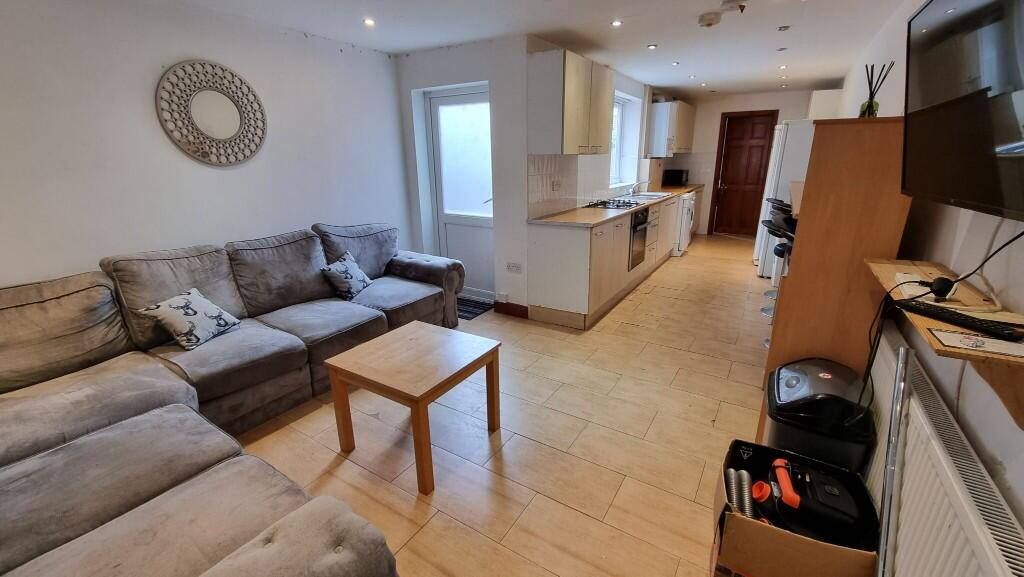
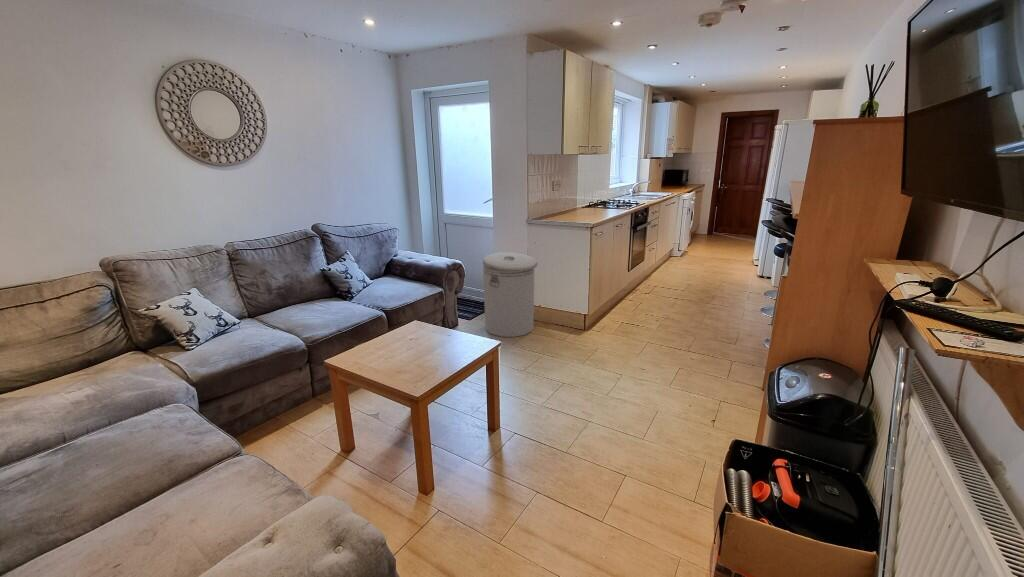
+ can (510, 293)
